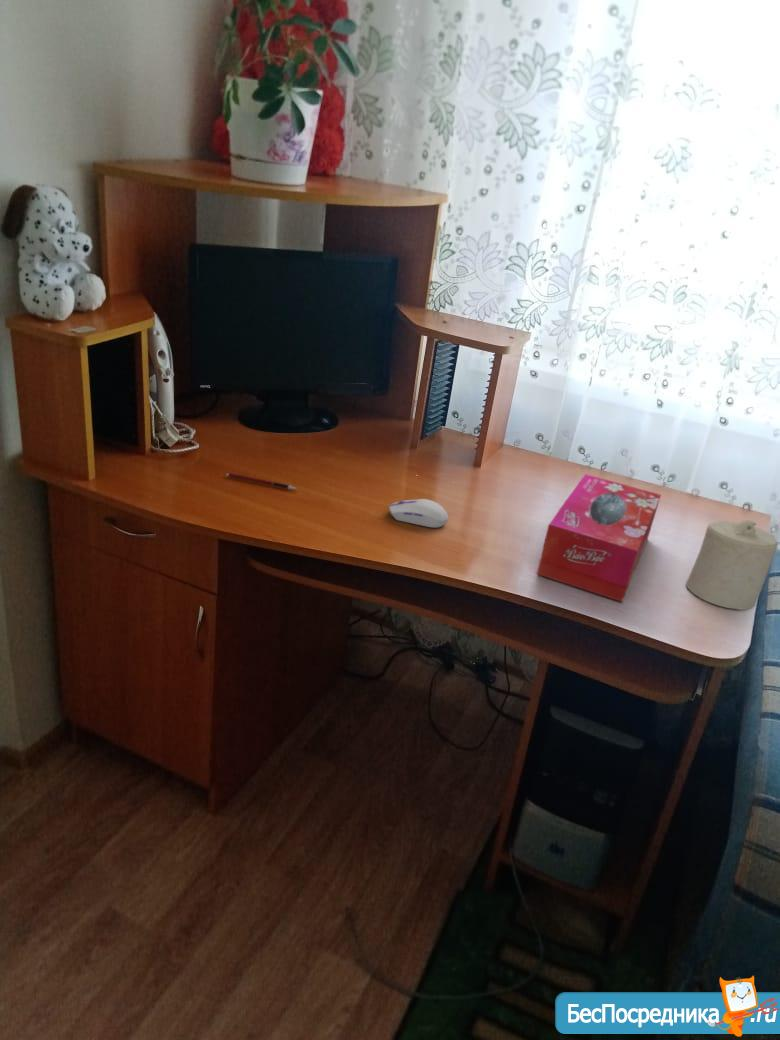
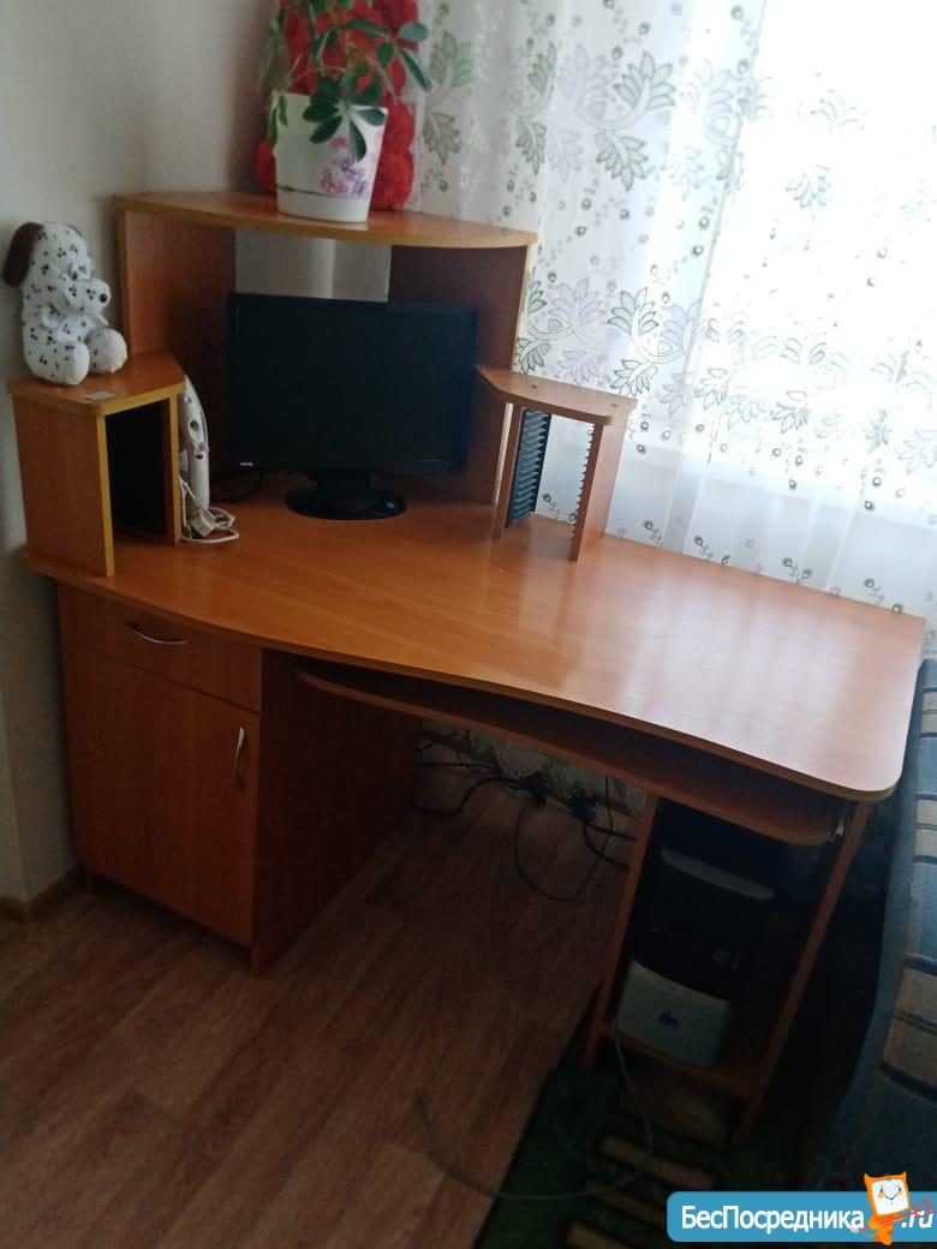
- candle (733, 557)
- pen (261, 481)
- computer mouse (419, 510)
- tissue box (602, 532)
